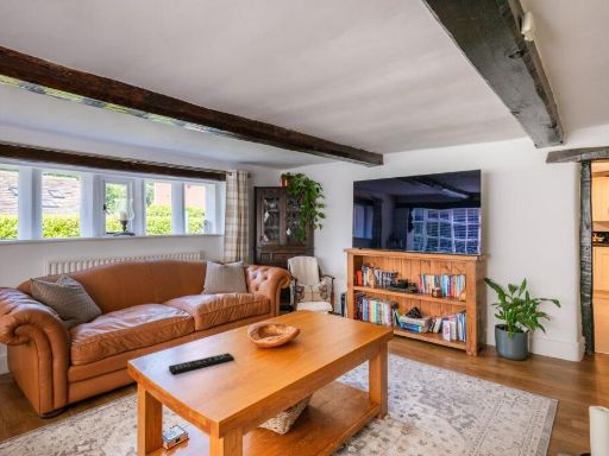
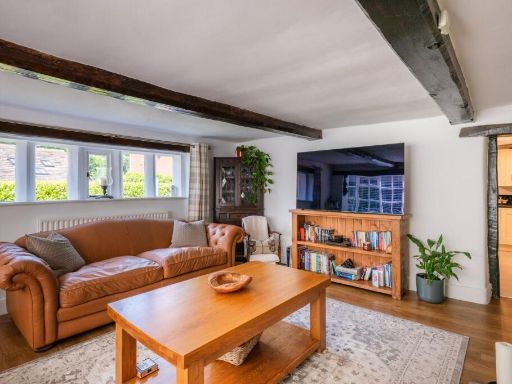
- remote control (202, 362)
